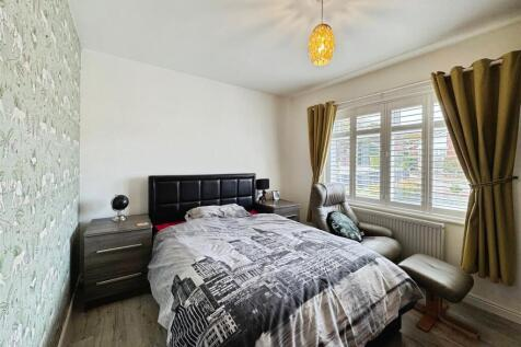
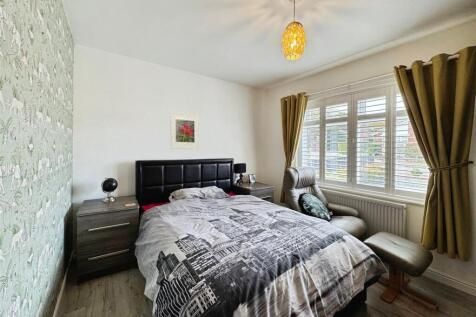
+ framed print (185, 131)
